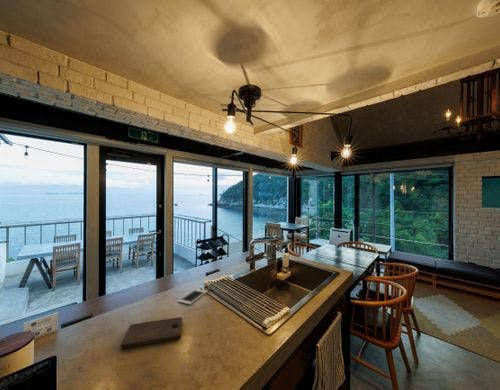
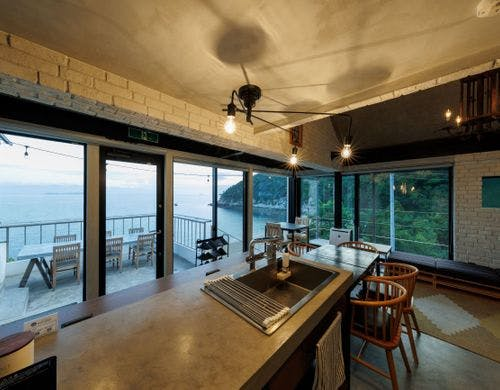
- cell phone (193, 296)
- cutting board (154, 331)
